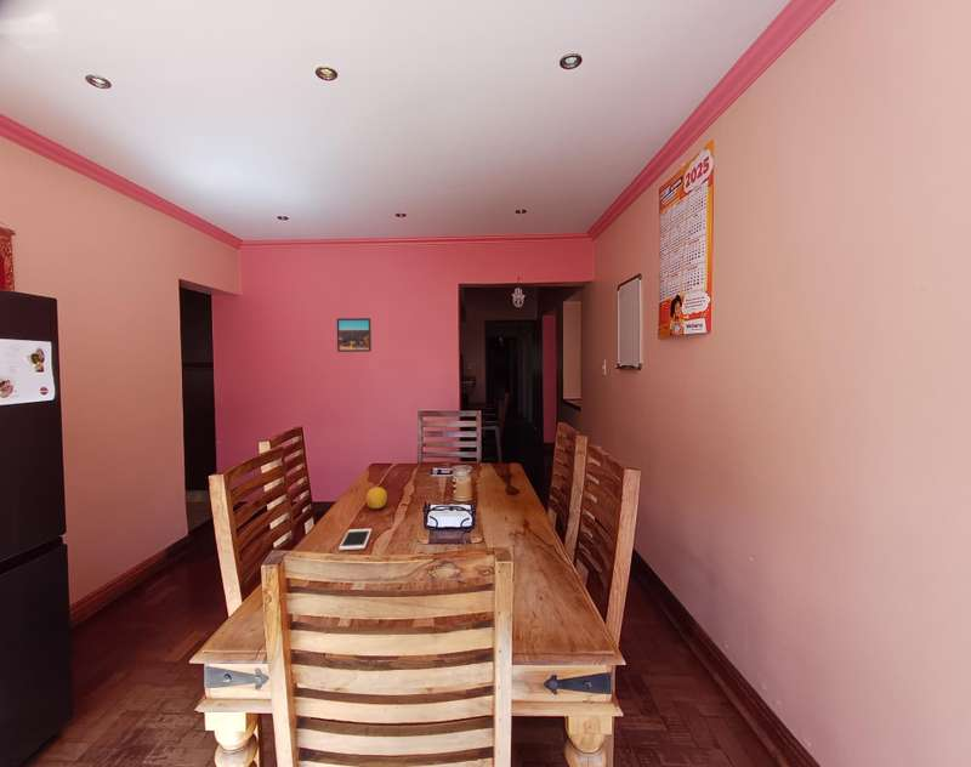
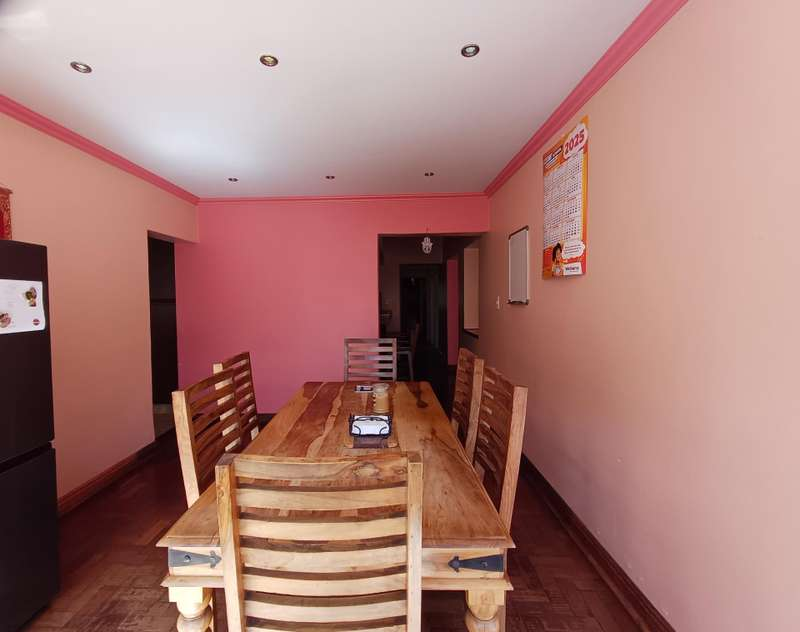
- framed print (353, 335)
- fruit (376, 498)
- cell phone (356, 538)
